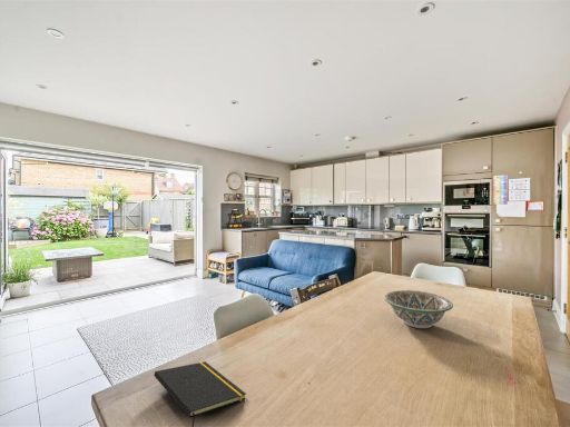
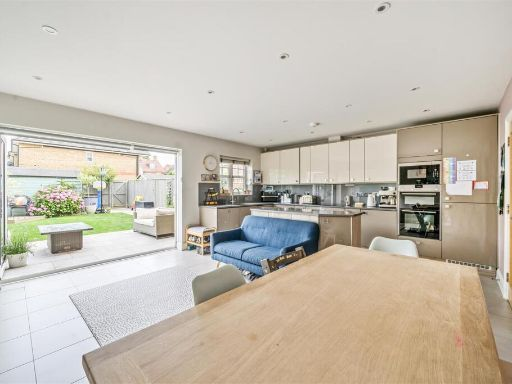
- decorative bowl (416, 310)
- notepad (198, 385)
